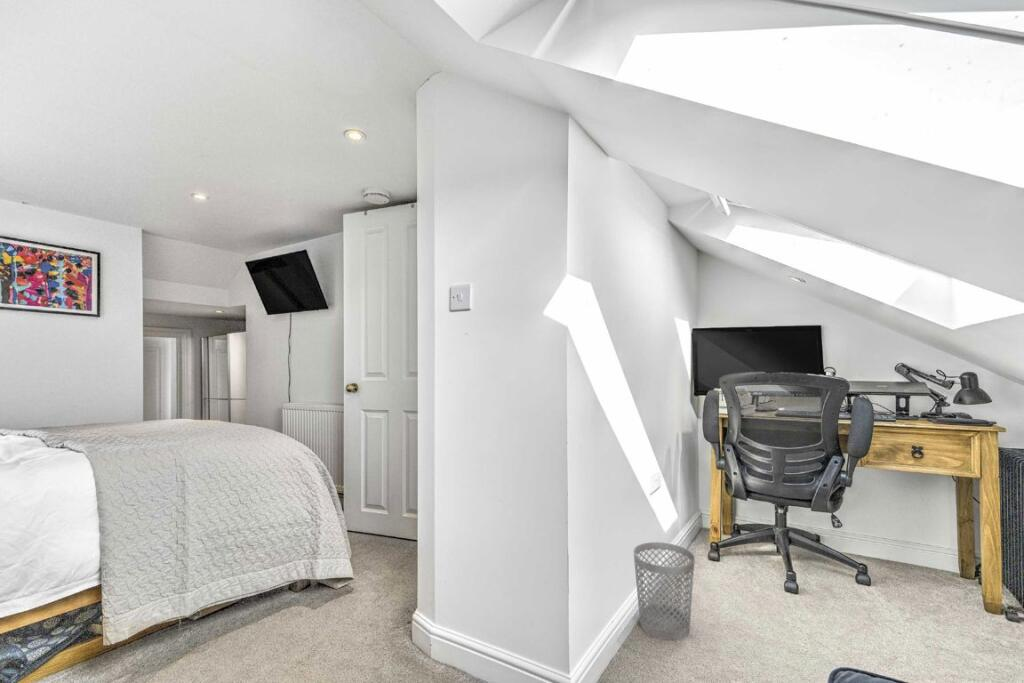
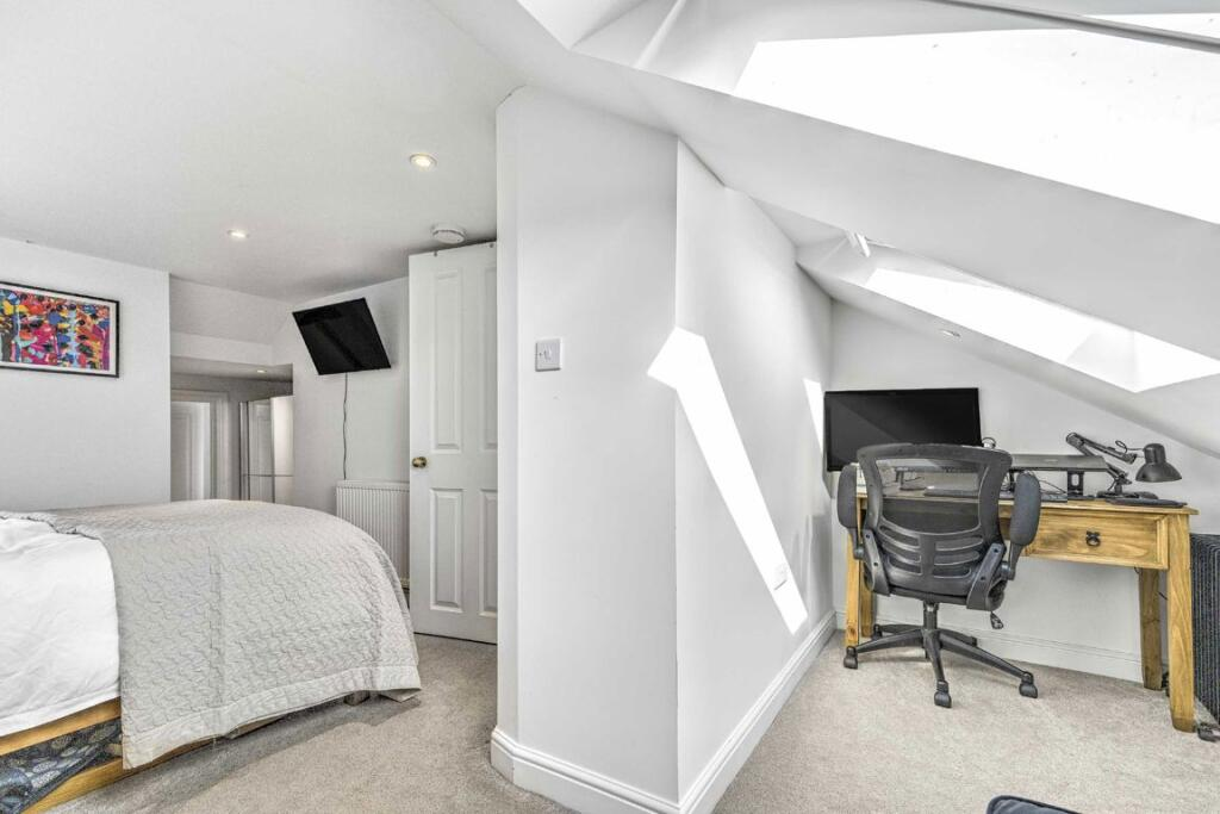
- wastebasket (663, 590)
